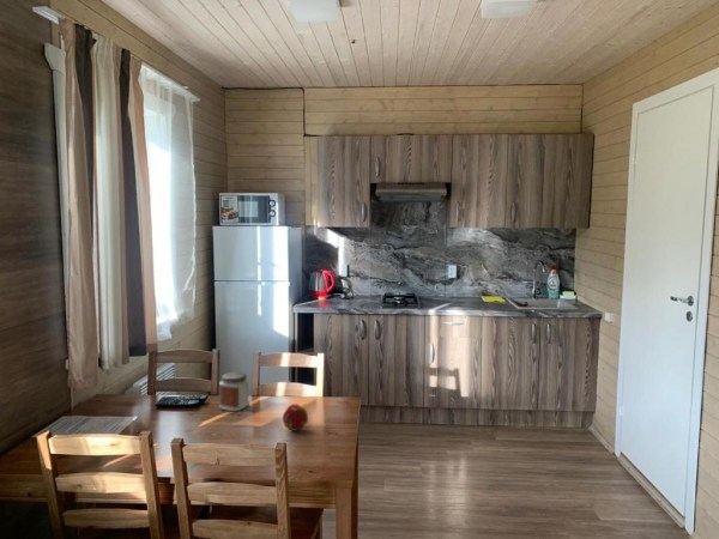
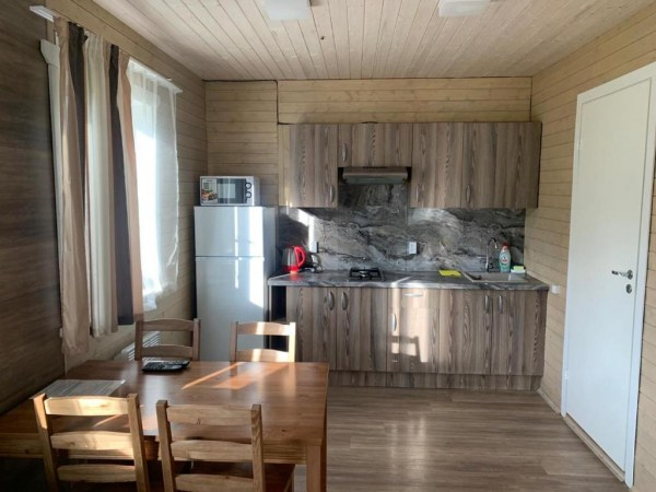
- fruit (296, 417)
- jar (234, 390)
